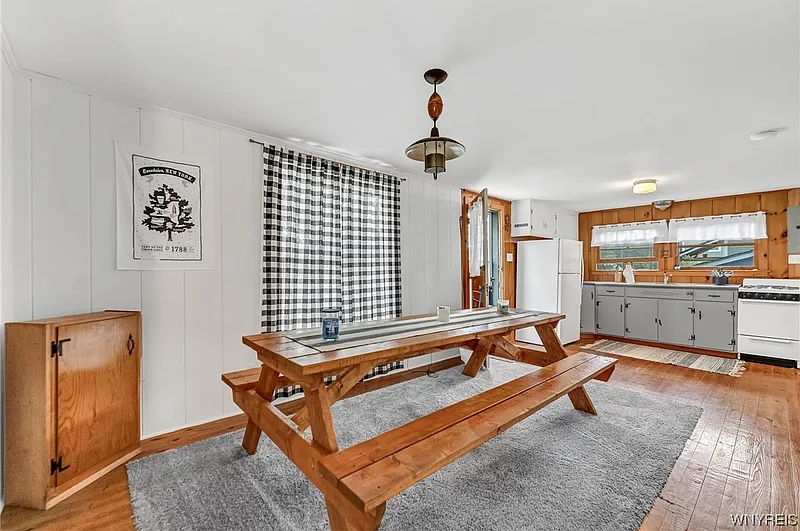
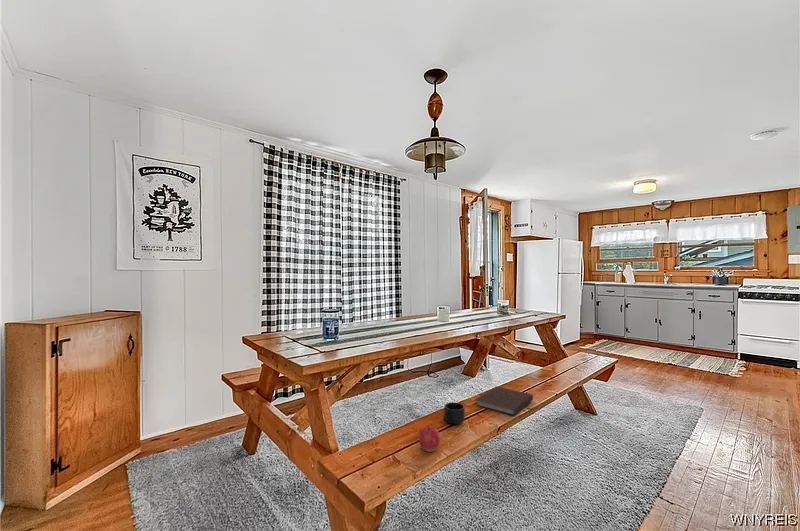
+ notebook (504, 400)
+ mug (452, 414)
+ apple (429, 436)
